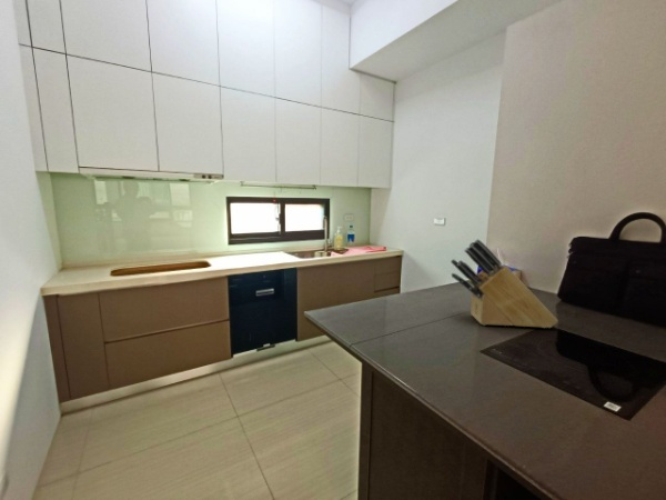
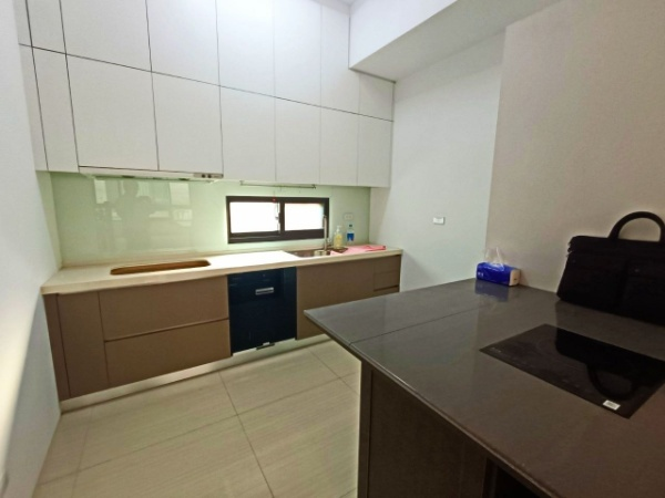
- knife block (502, 280)
